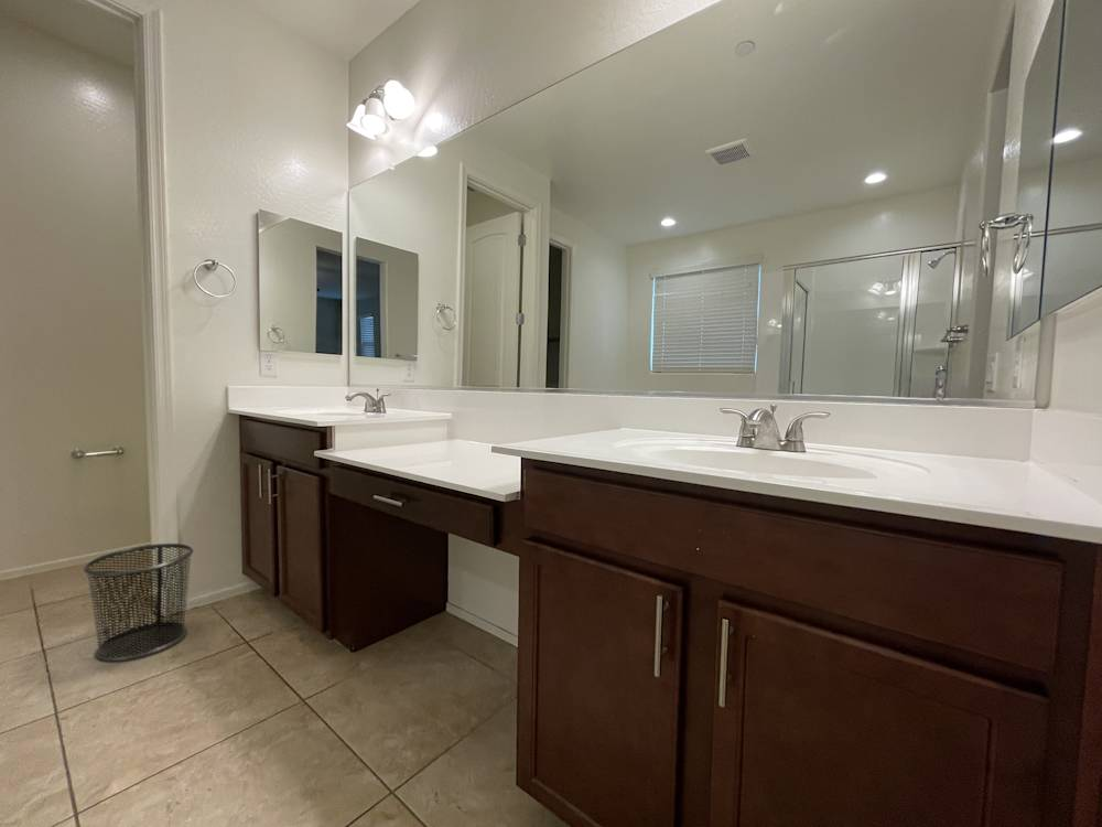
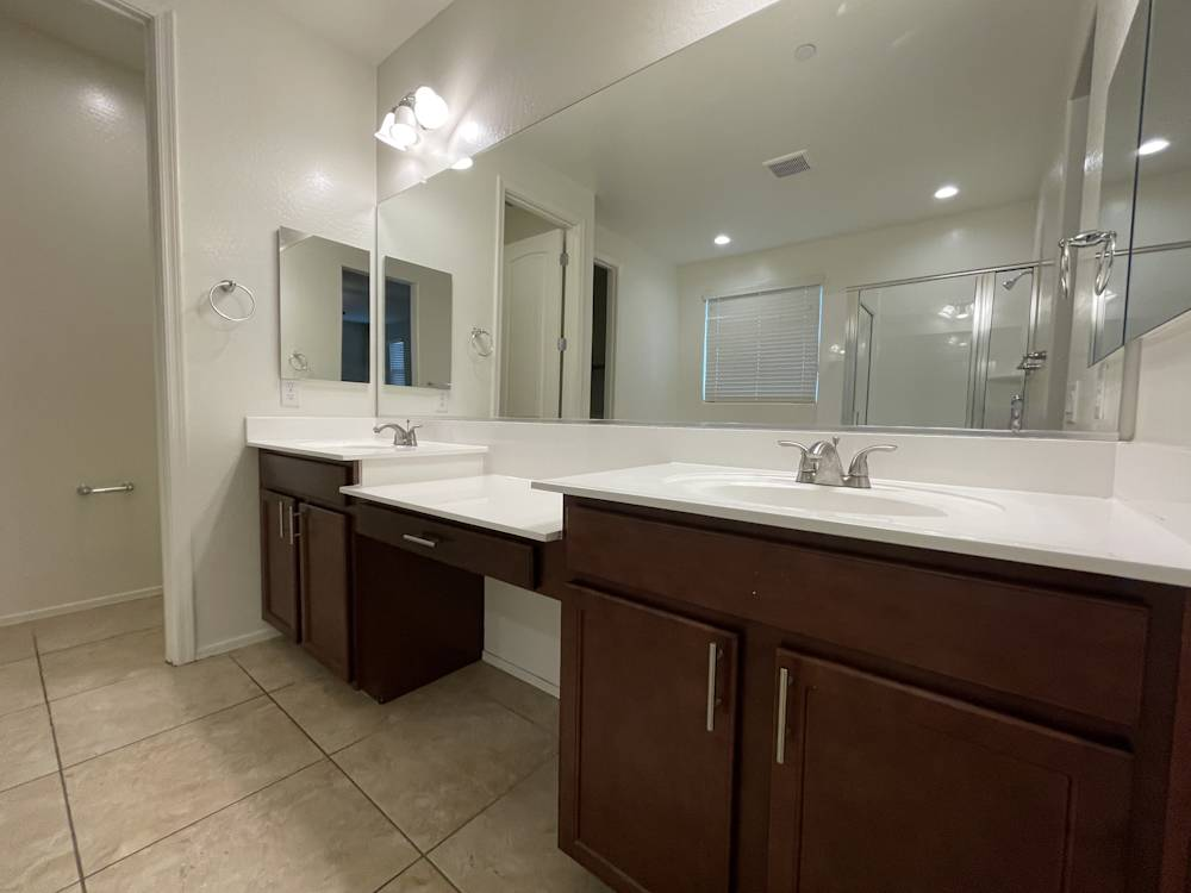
- waste bin (142, 600)
